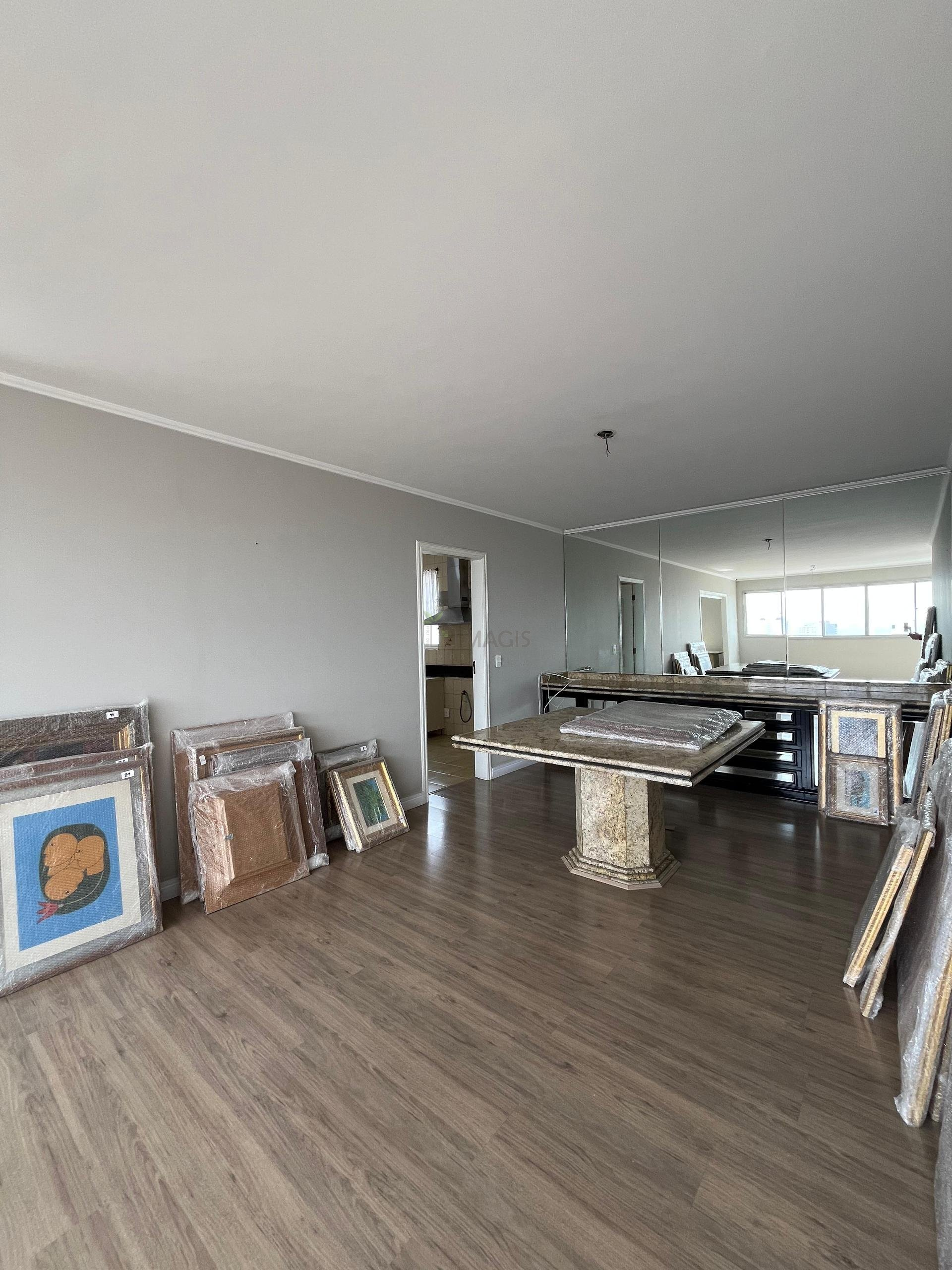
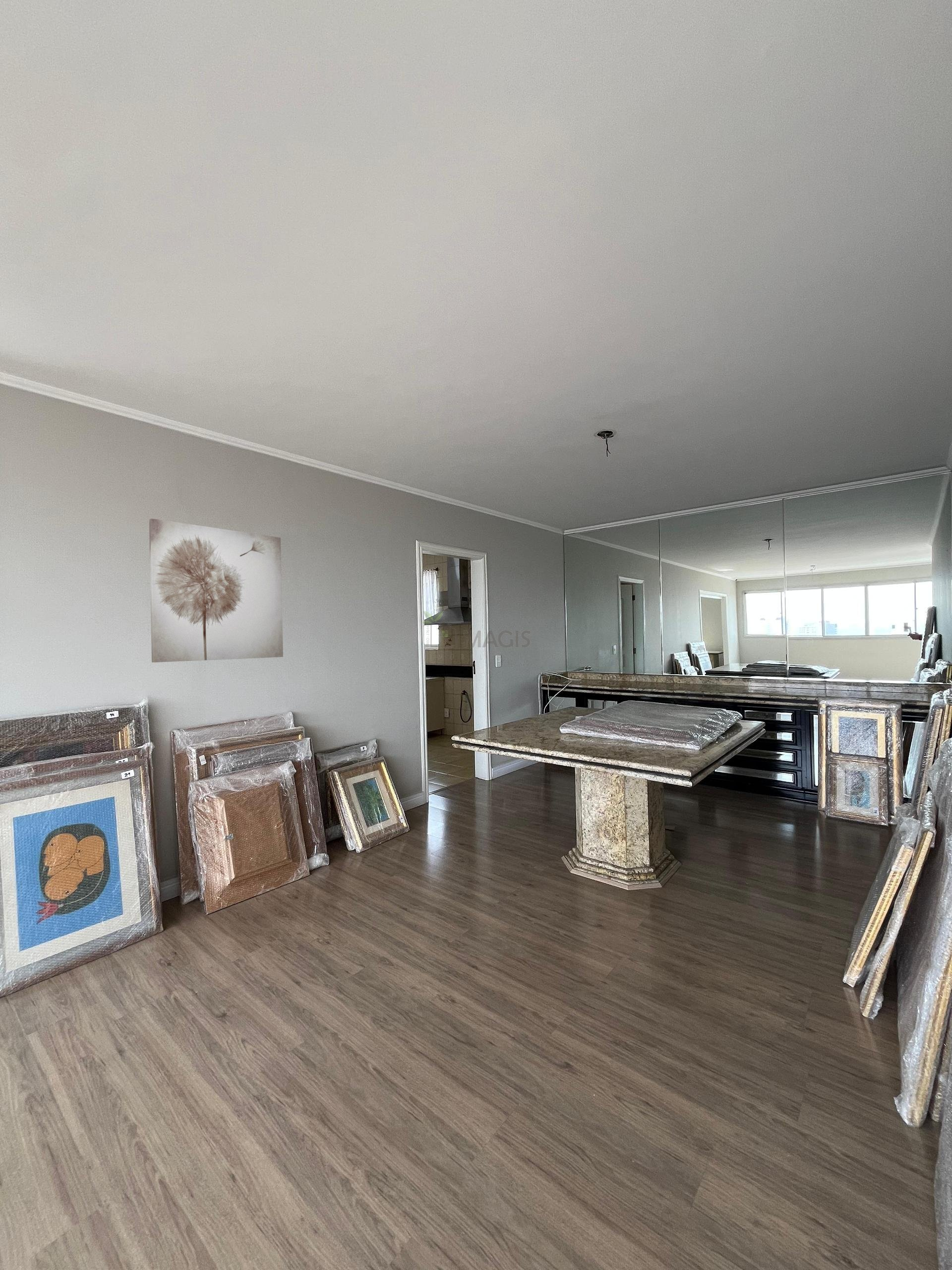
+ wall art (222, 594)
